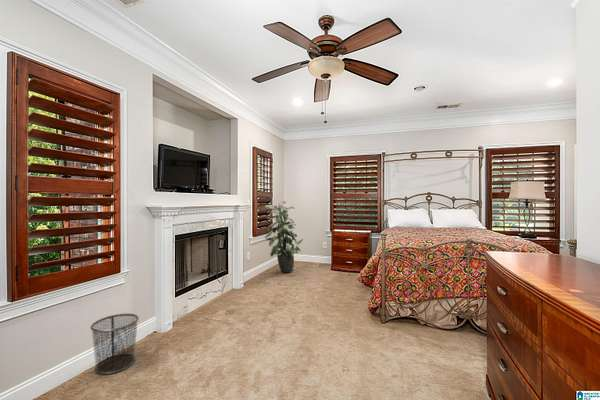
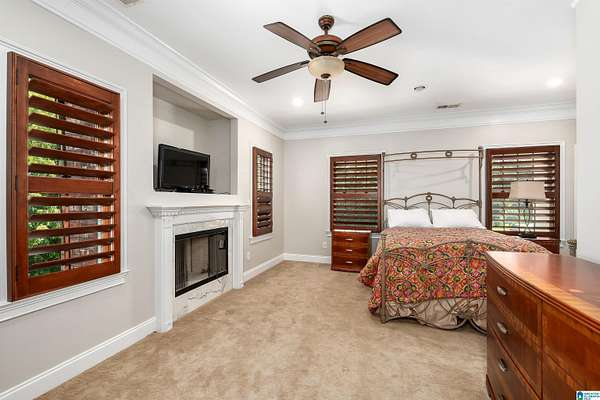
- indoor plant (282, 236)
- waste bin (115, 342)
